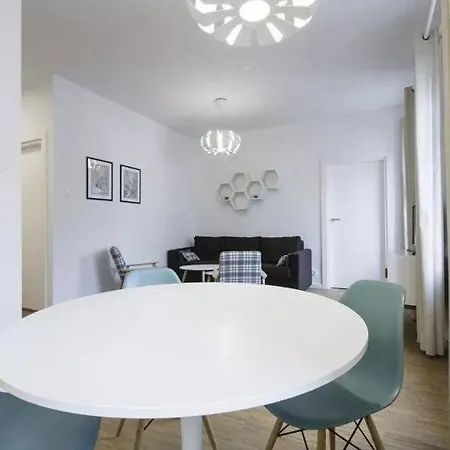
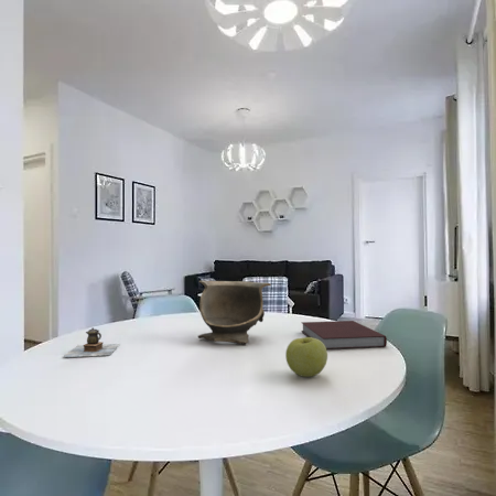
+ teapot (93, 338)
+ apple (306, 356)
+ notebook (339, 333)
+ decorative bowl (234, 309)
